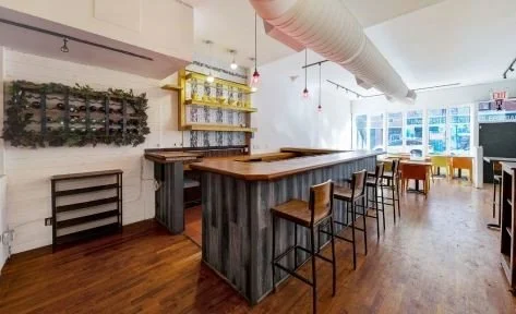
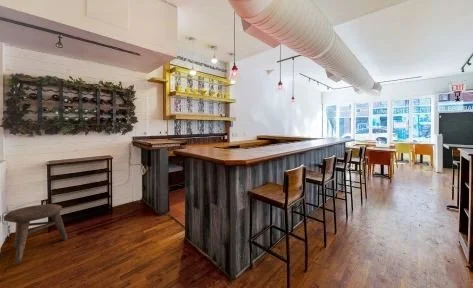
+ stool (33, 229)
